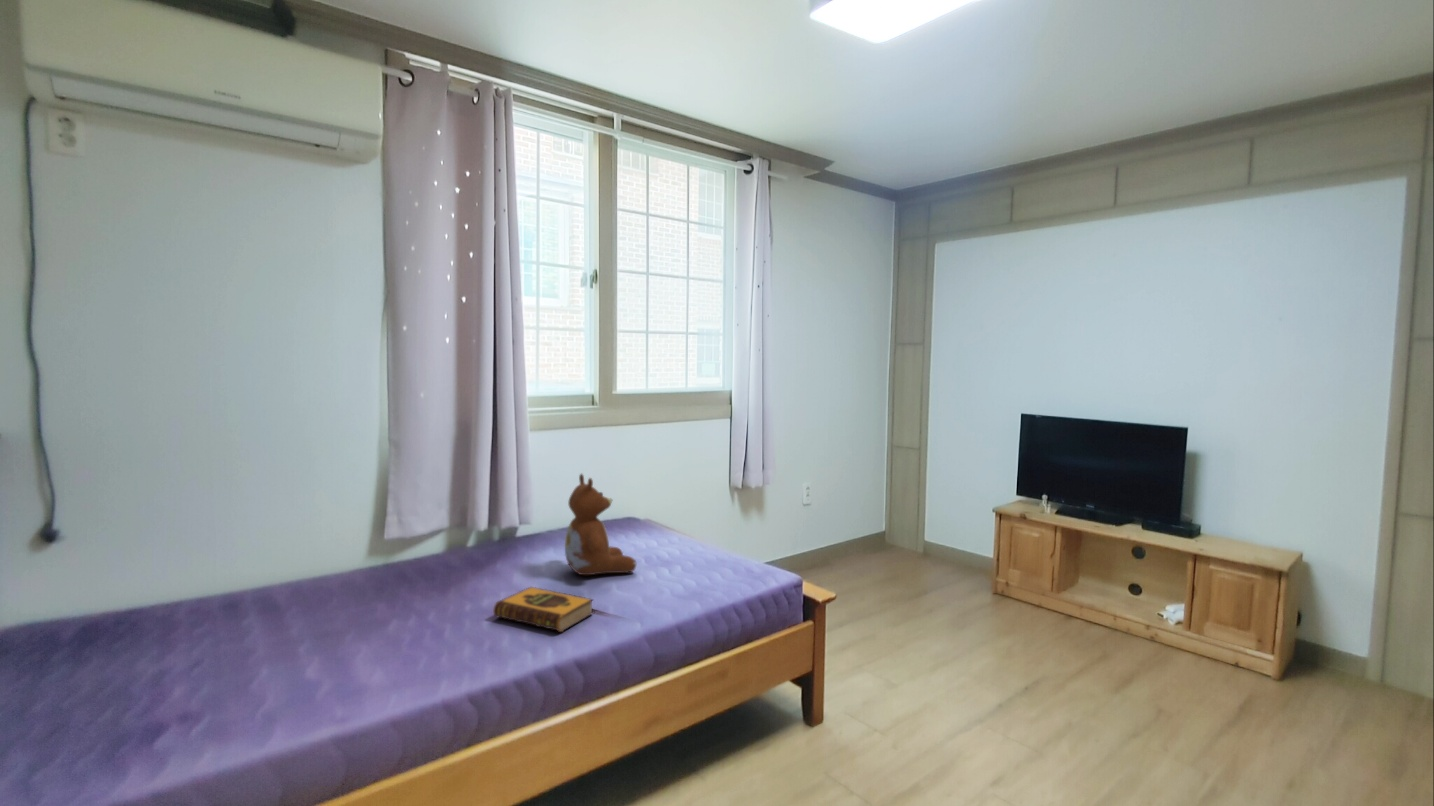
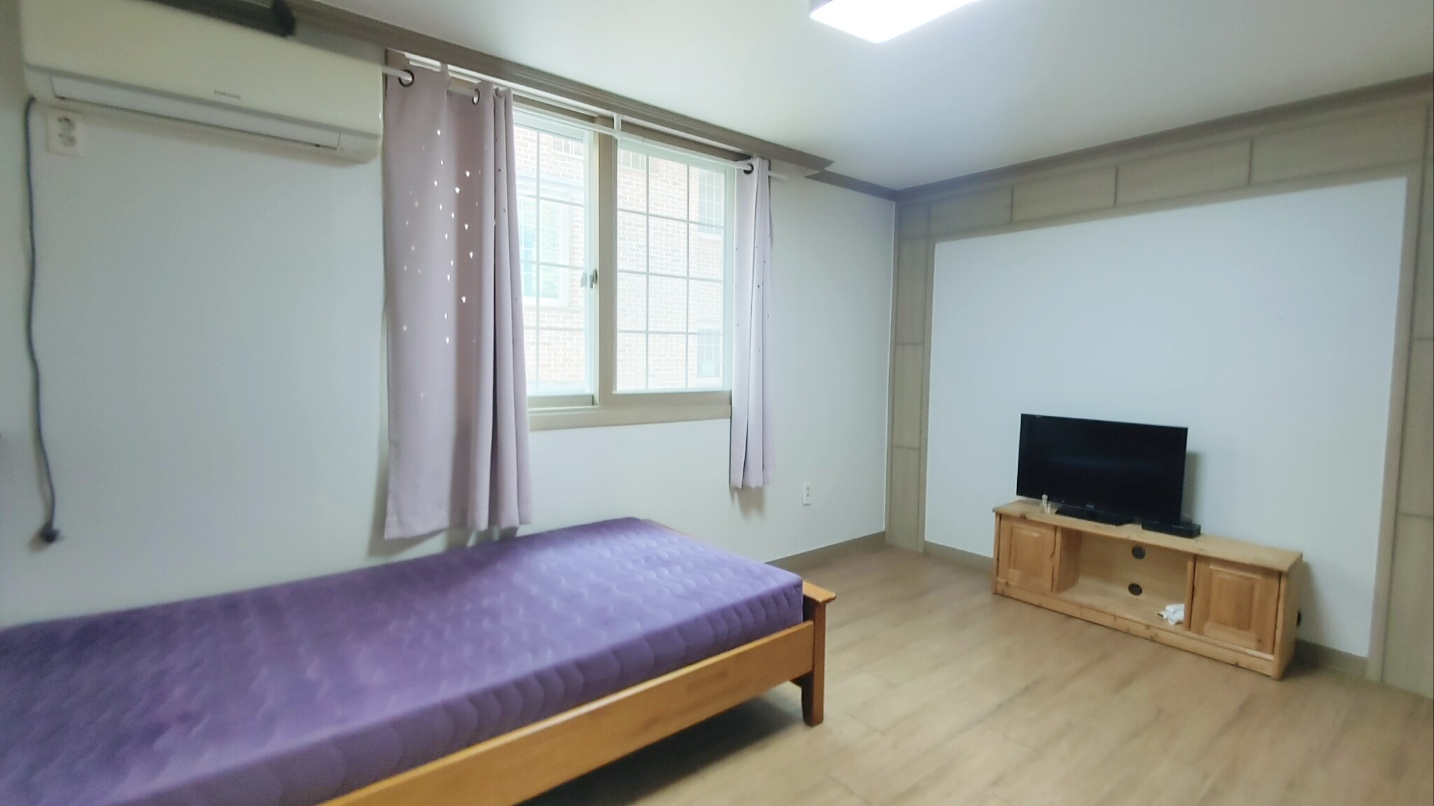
- teddy bear (599, 523)
- hardback book (543, 609)
